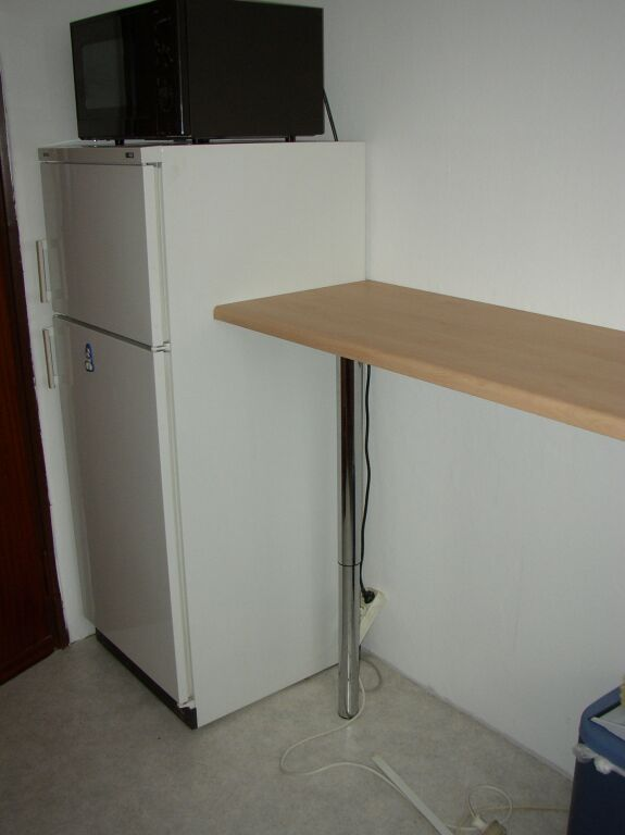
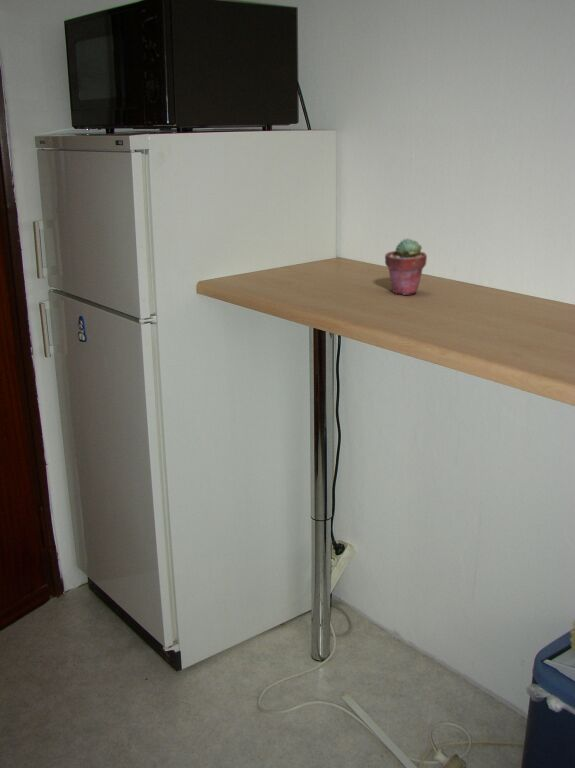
+ potted succulent (405, 265)
